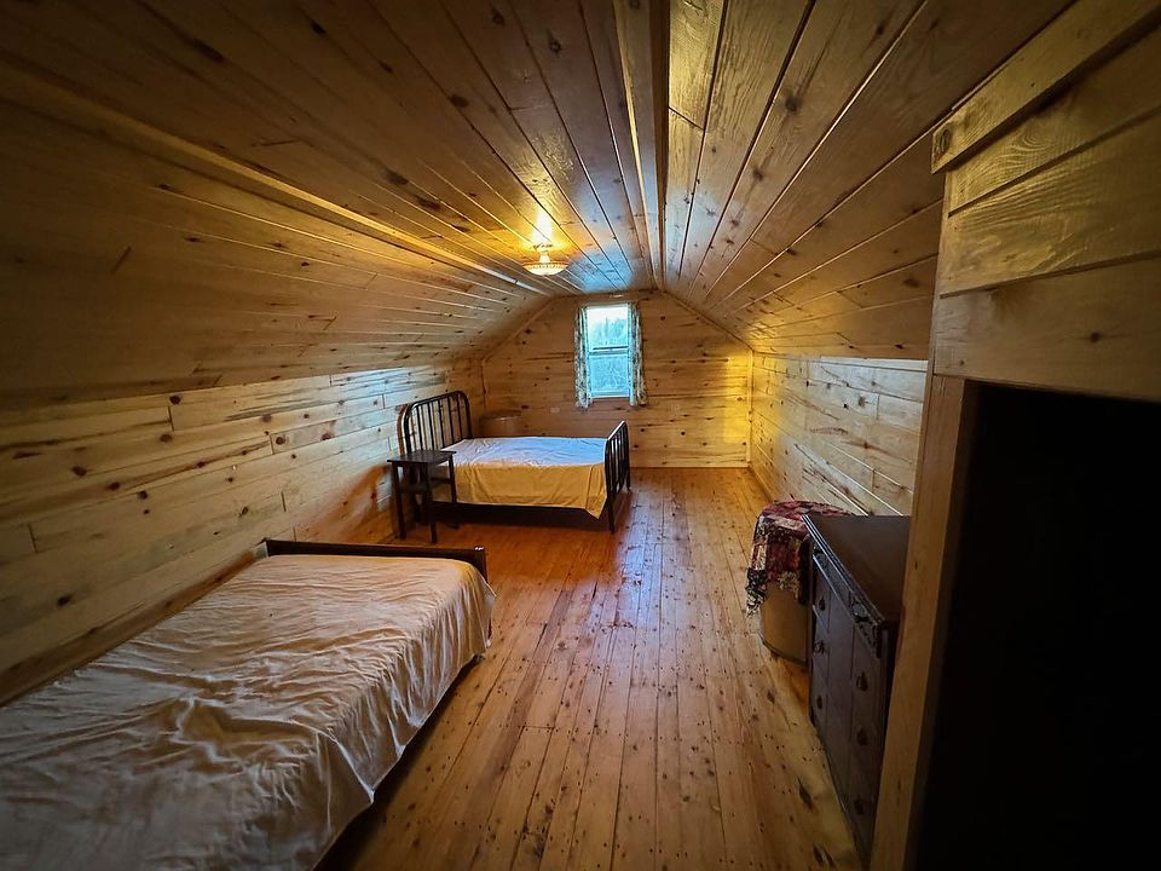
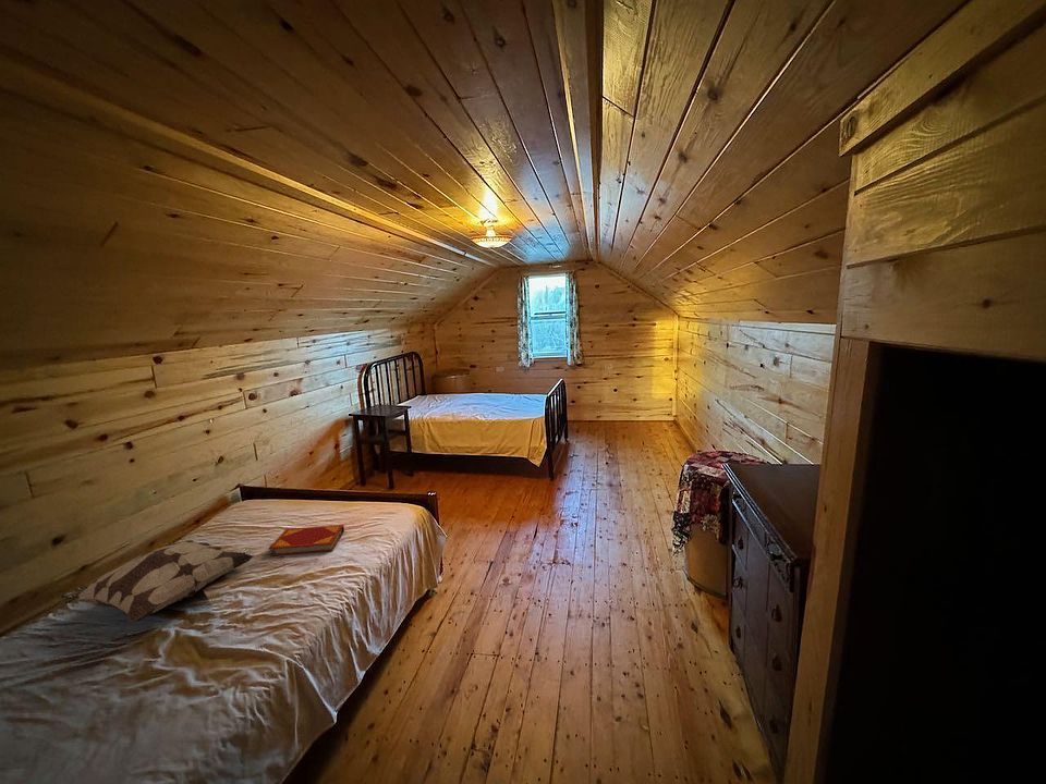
+ hardback book (308, 539)
+ decorative pillow (163, 574)
